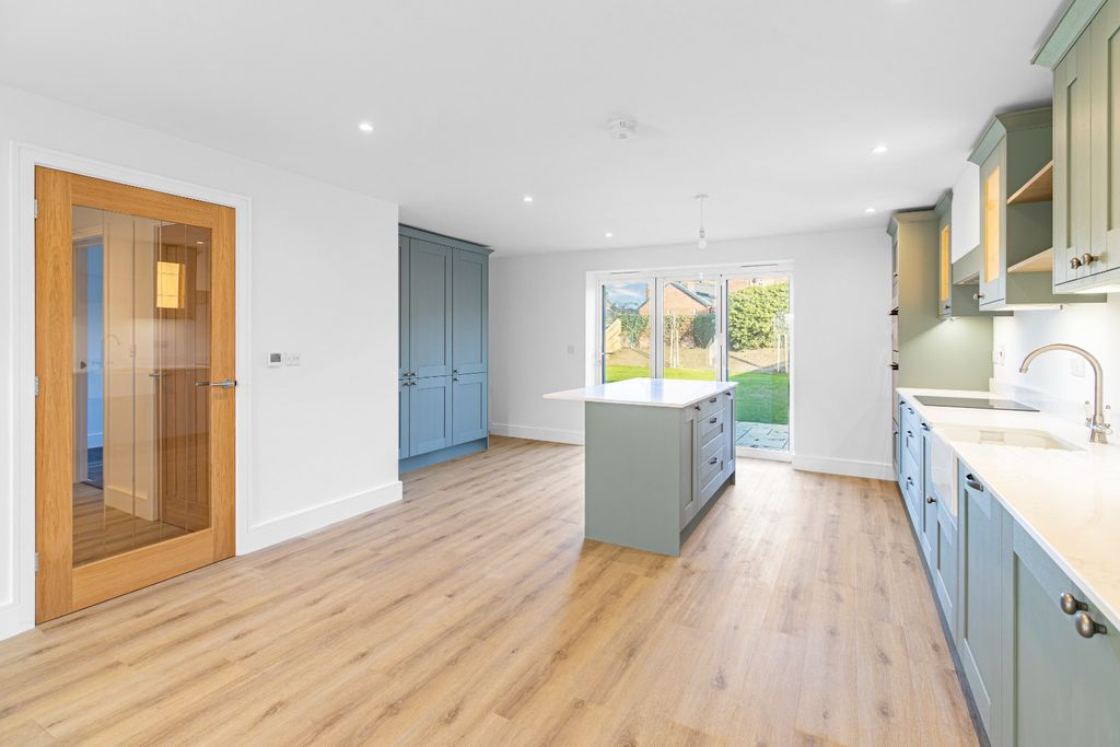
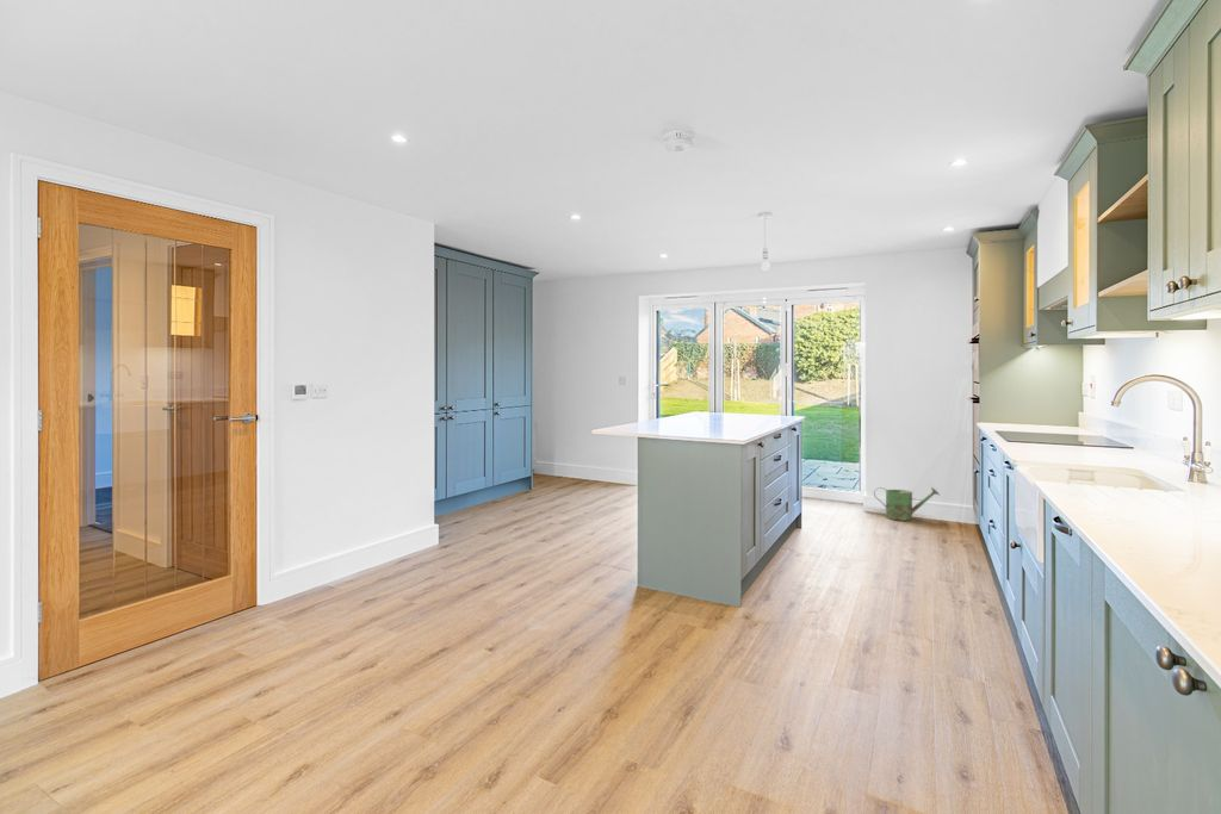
+ watering can (905, 502)
